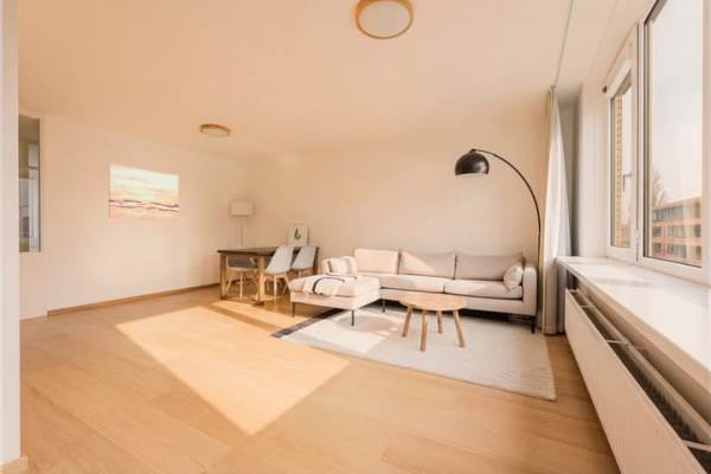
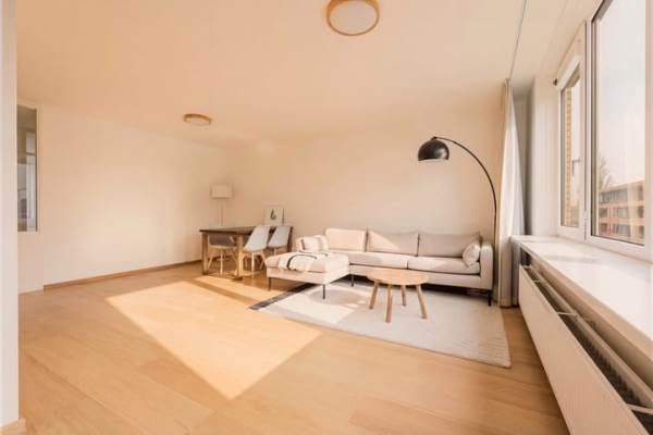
- wall art (146, 194)
